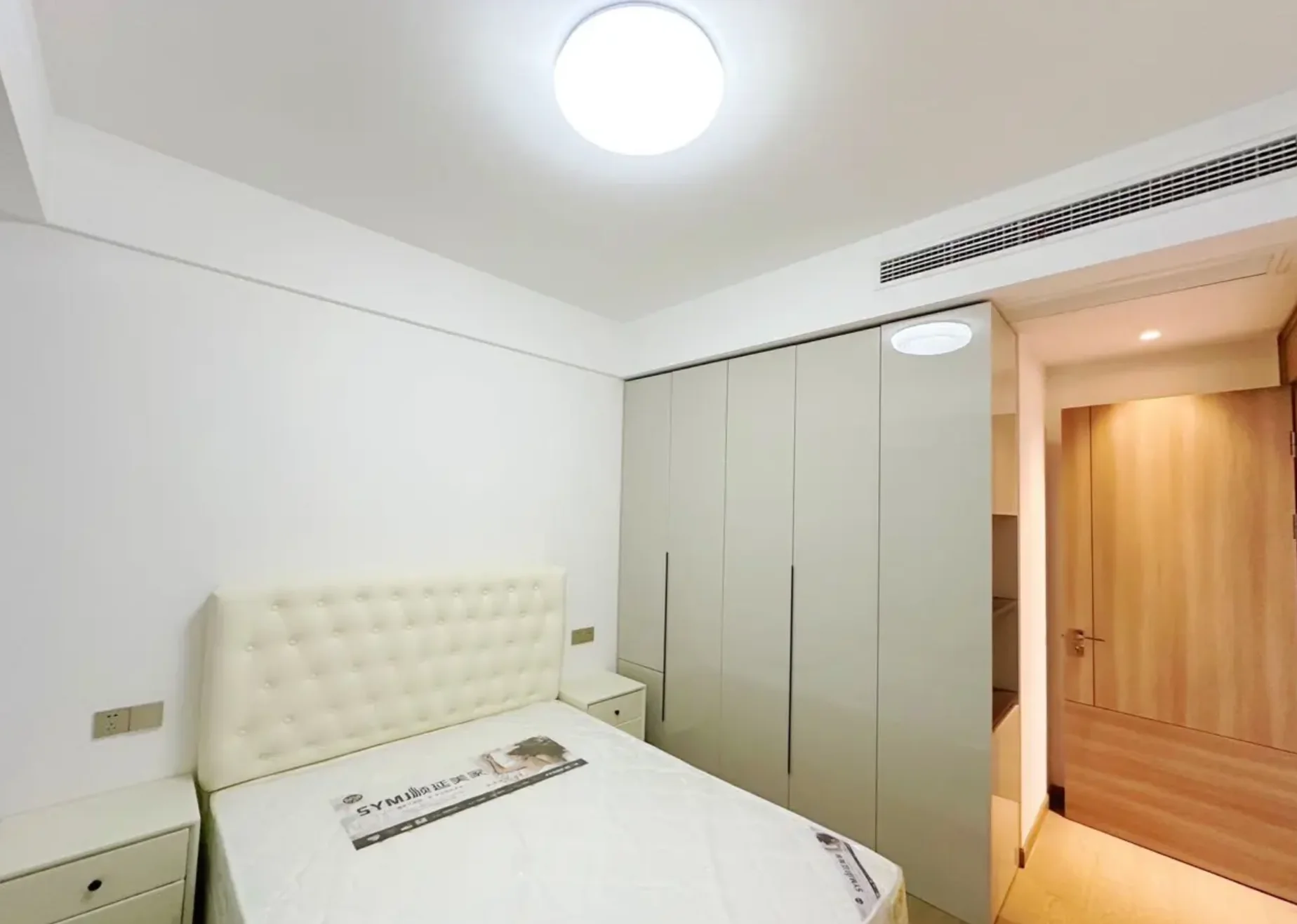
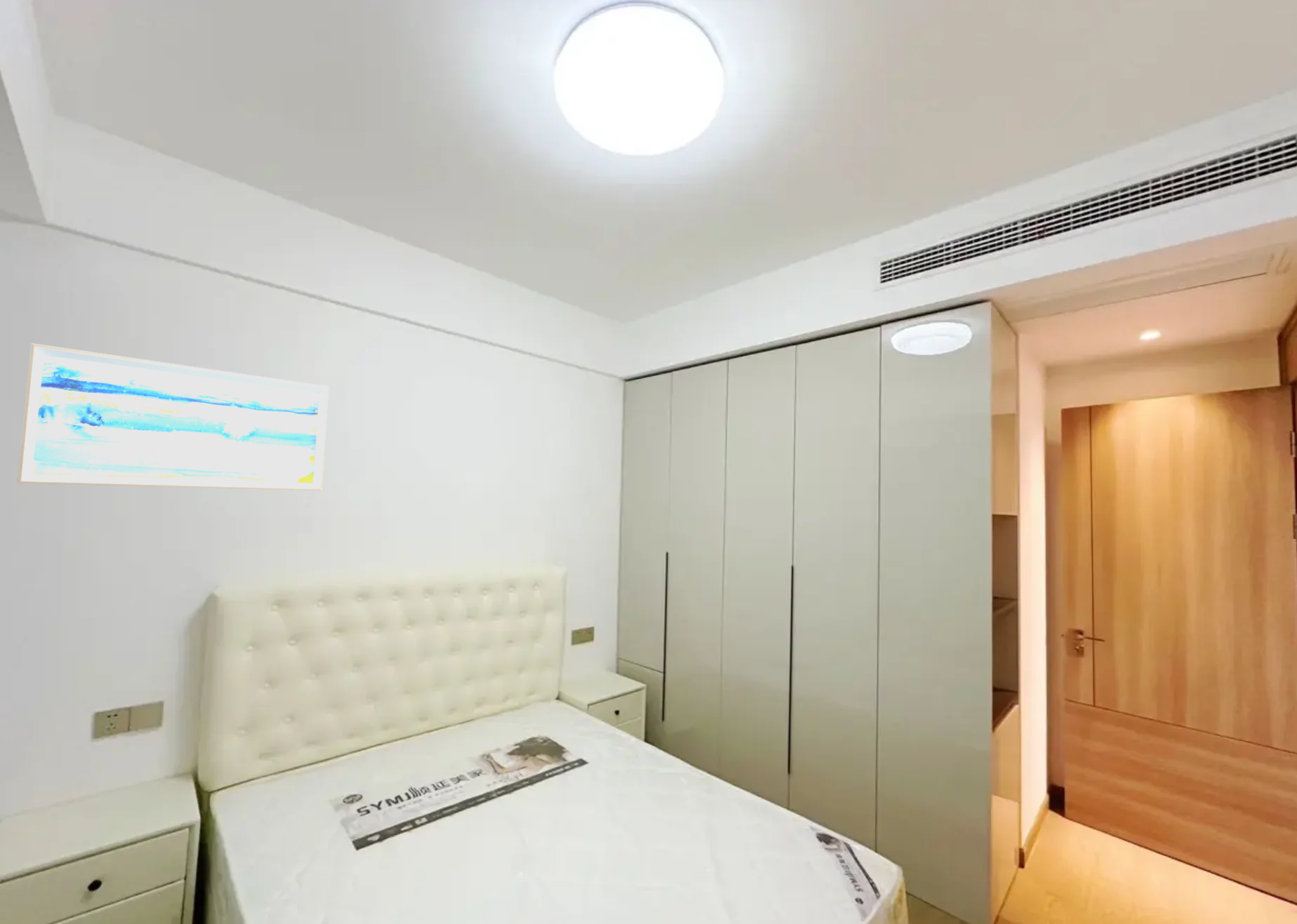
+ wall art (196, 427)
